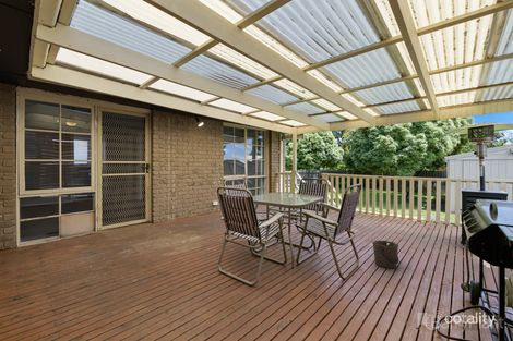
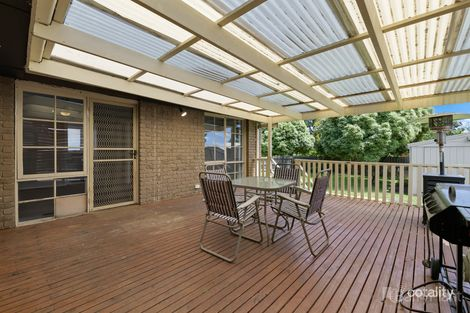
- bucket (385, 254)
